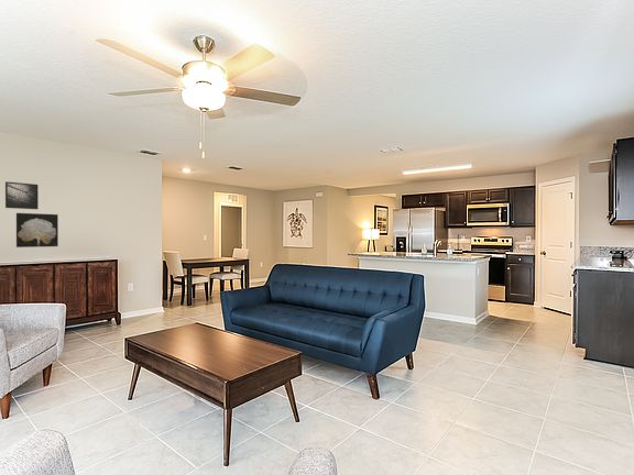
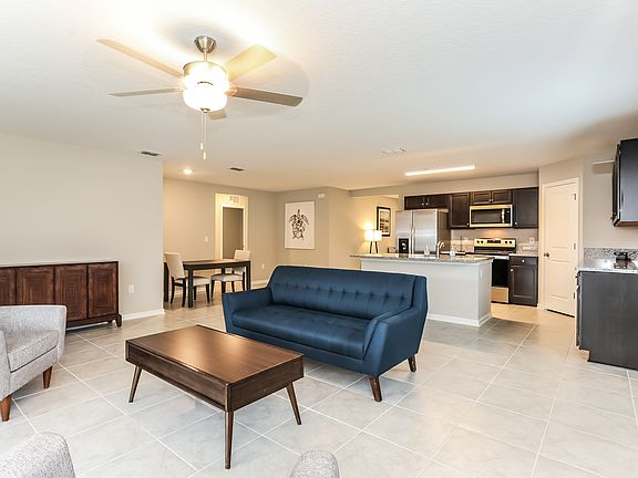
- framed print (22, 196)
- wall art (37, 230)
